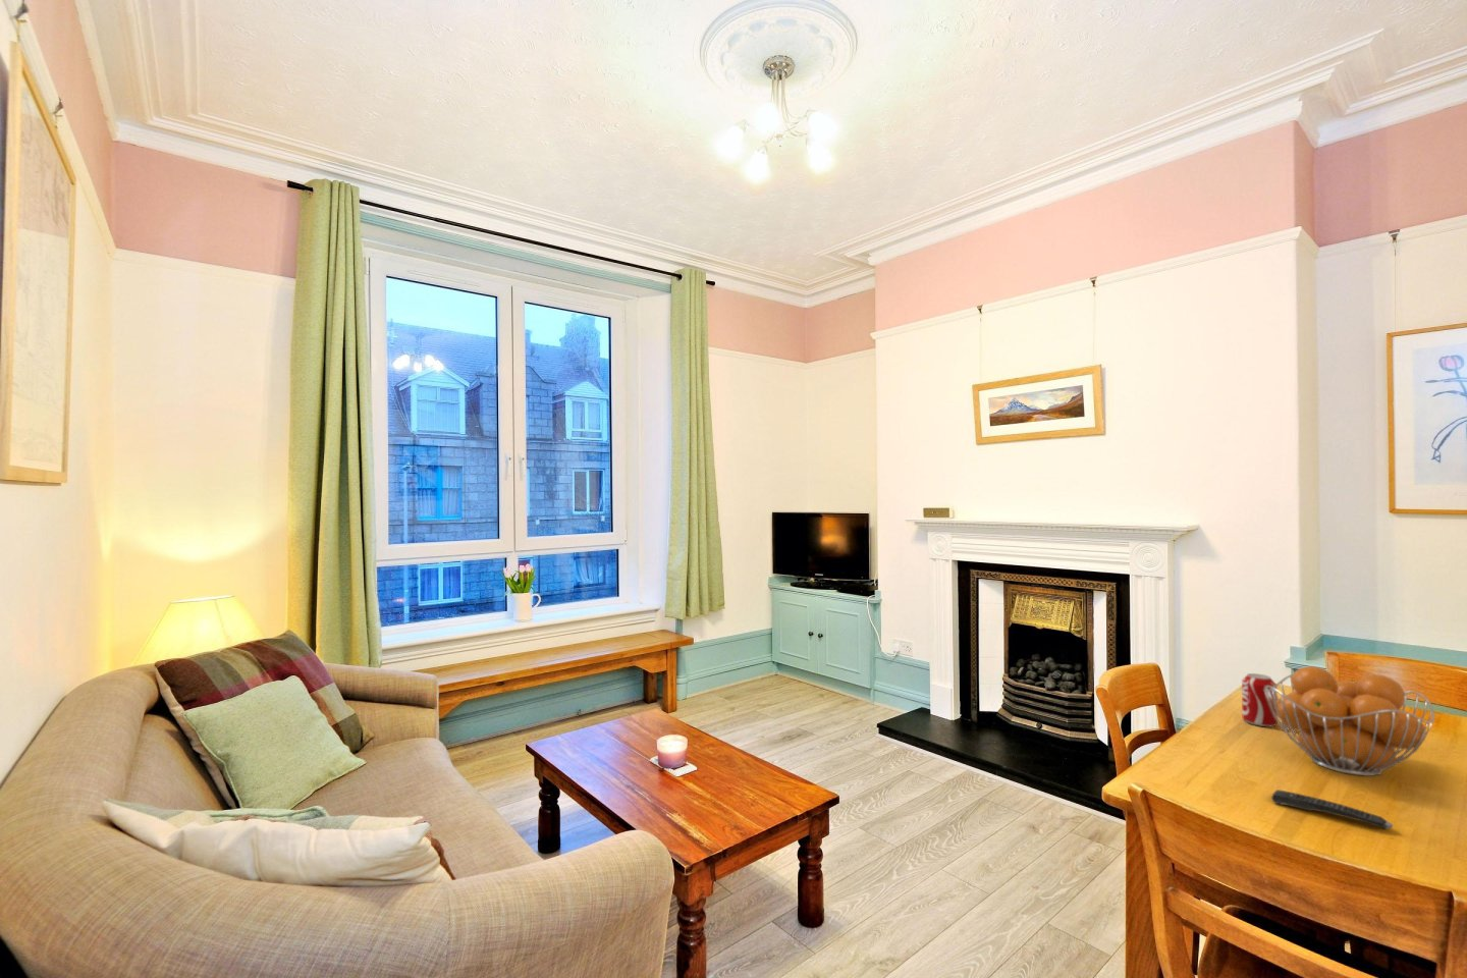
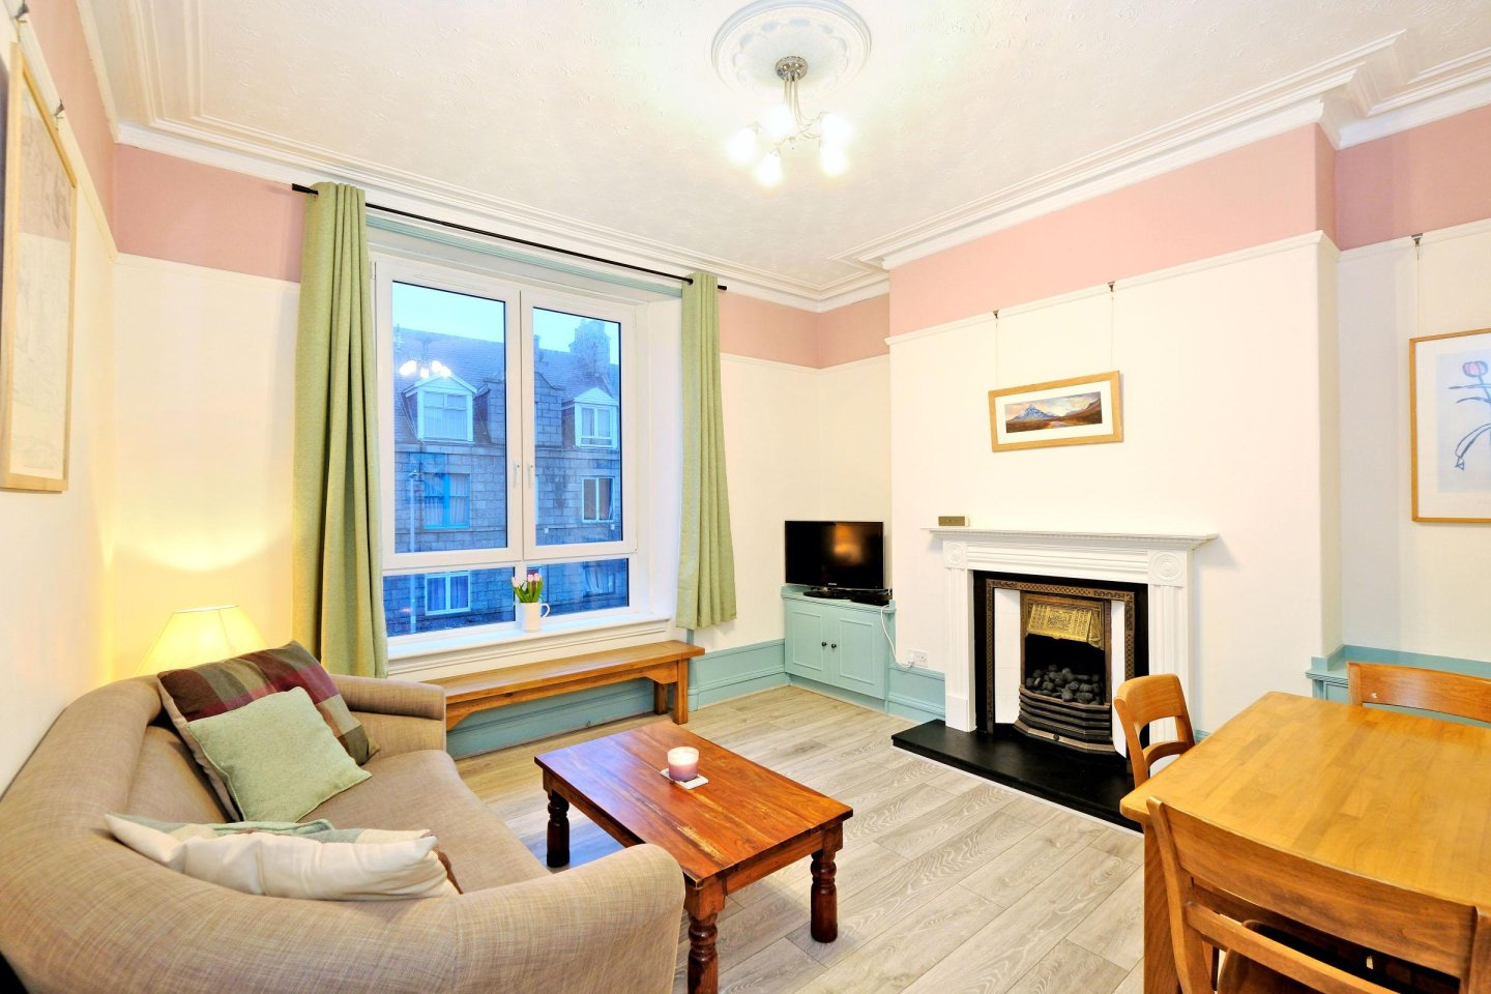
- remote control (1329, 808)
- fruit basket (1344, 717)
- beverage can (1260, 699)
